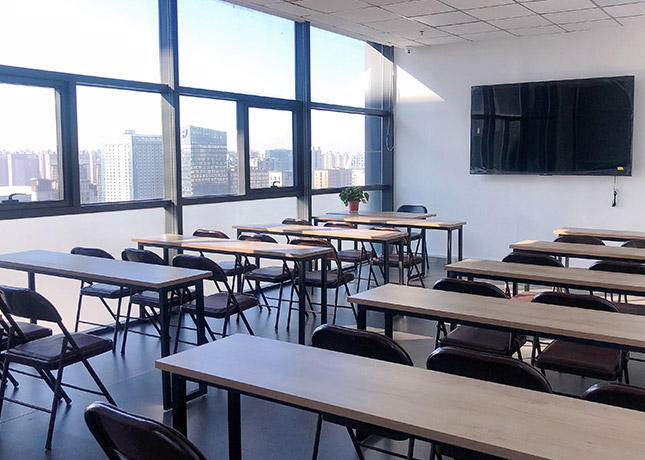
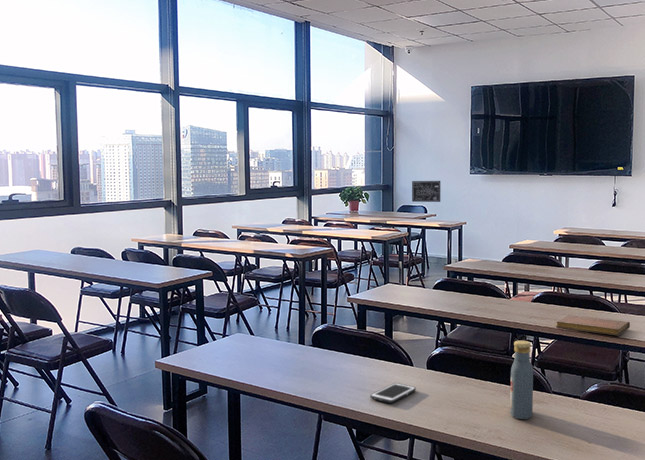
+ vodka (521, 378)
+ wall art (426, 191)
+ cell phone (393, 392)
+ notebook (592, 324)
